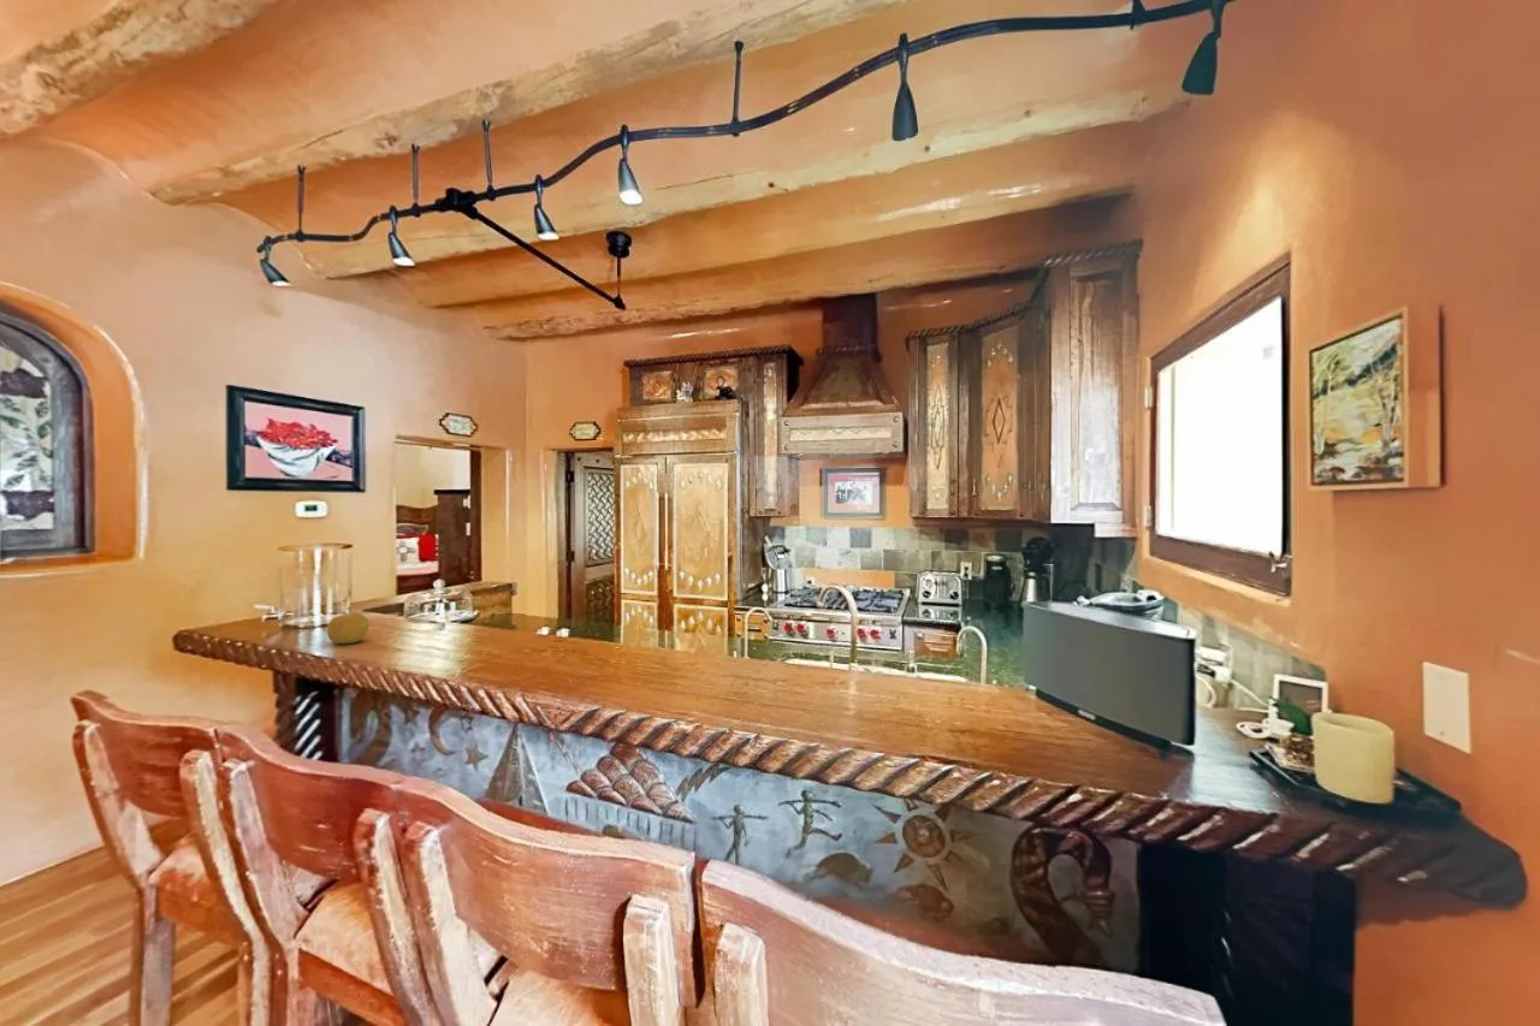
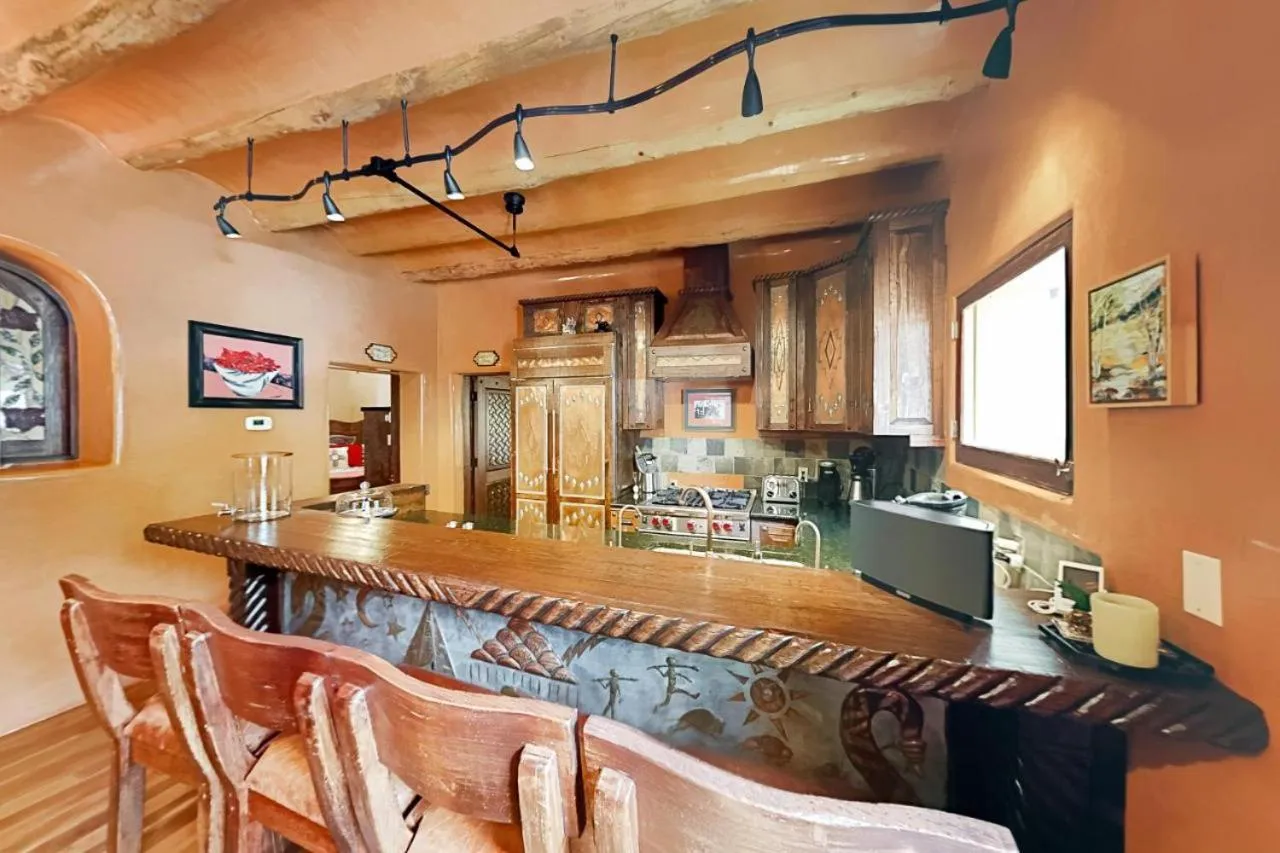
- fruit (348, 628)
